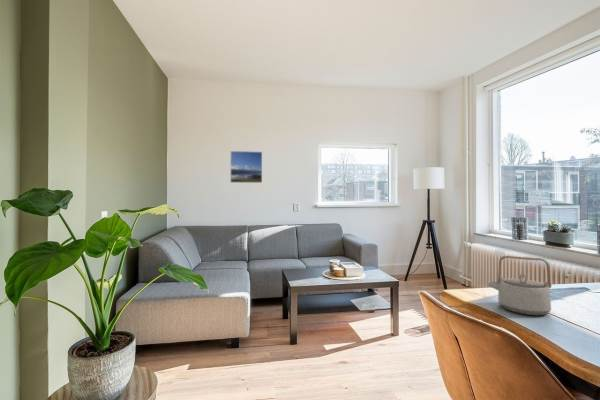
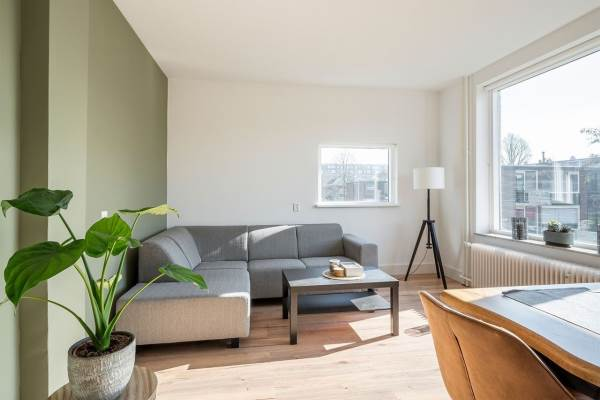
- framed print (246, 167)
- teapot (518, 282)
